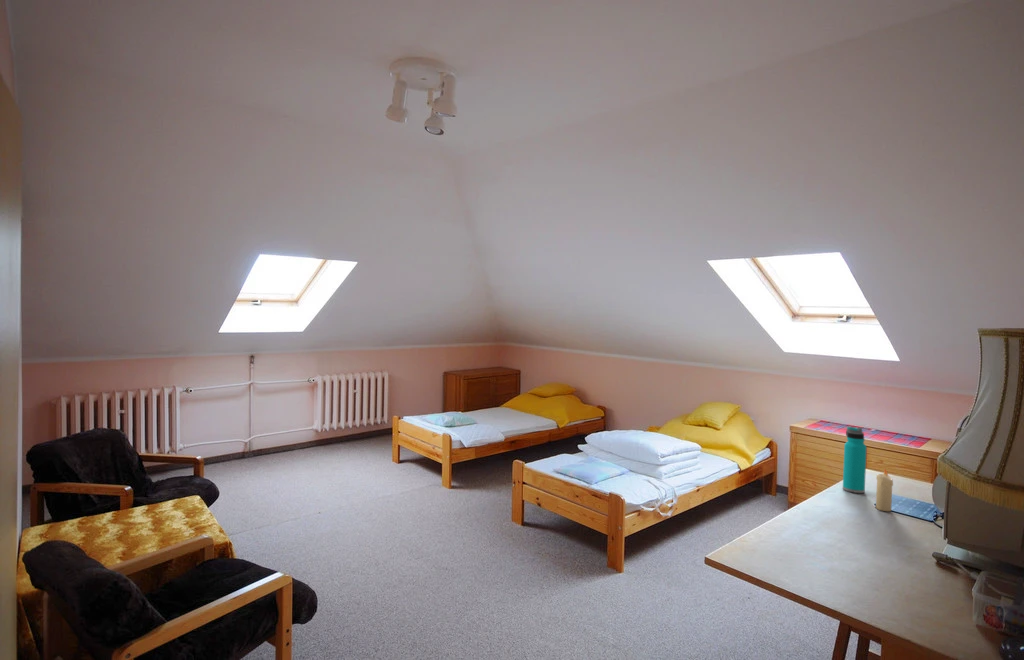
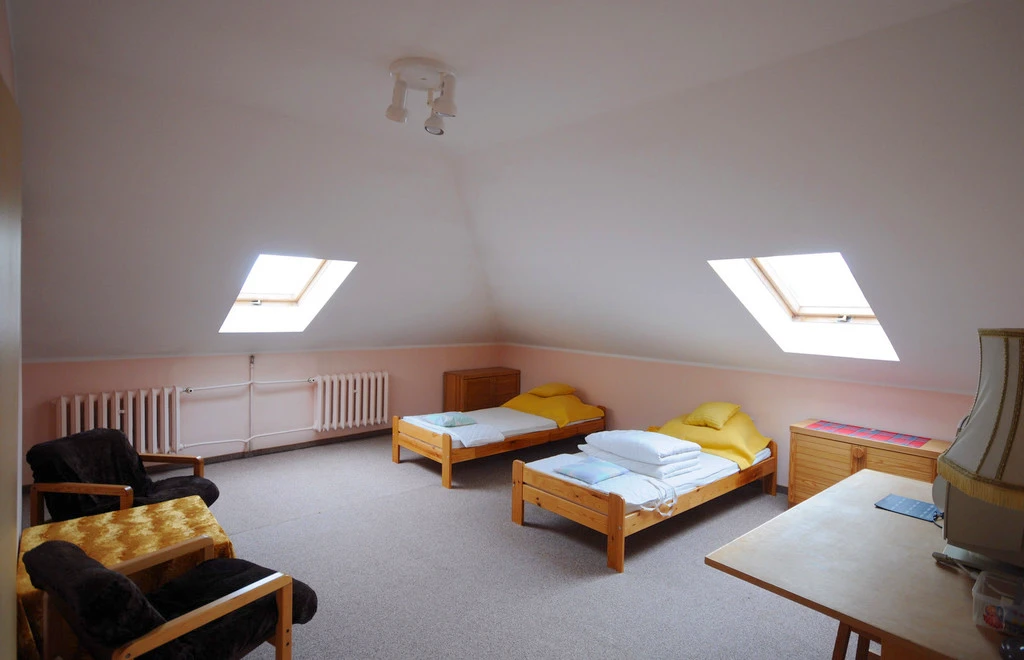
- water bottle (854, 458)
- candle (884, 488)
